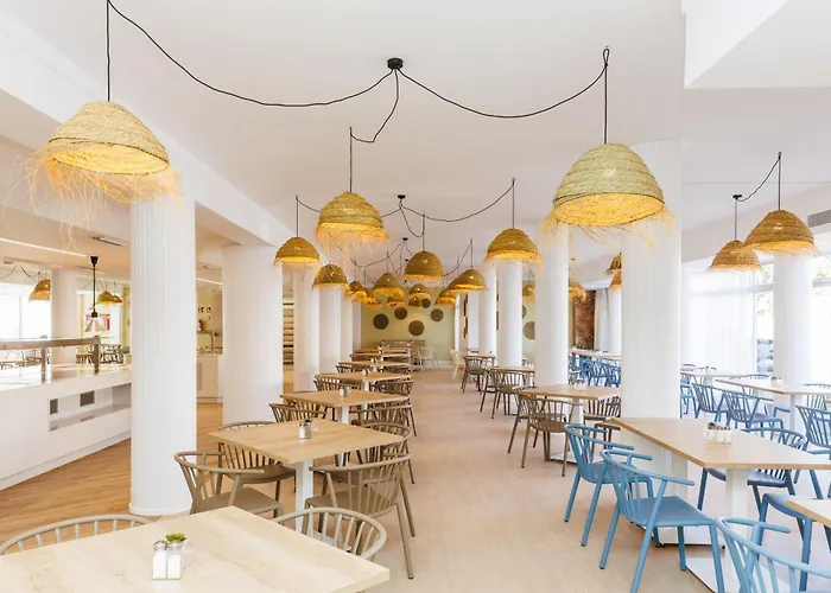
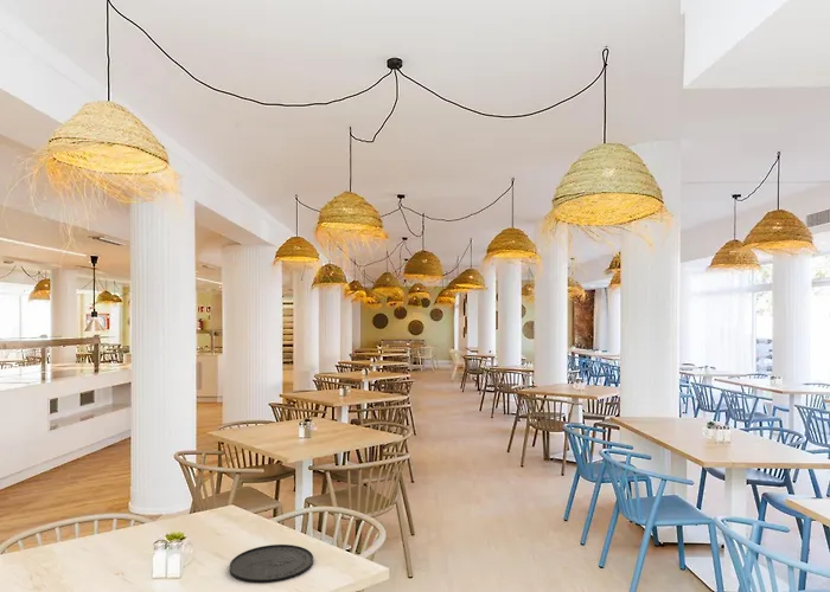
+ plate (272, 562)
